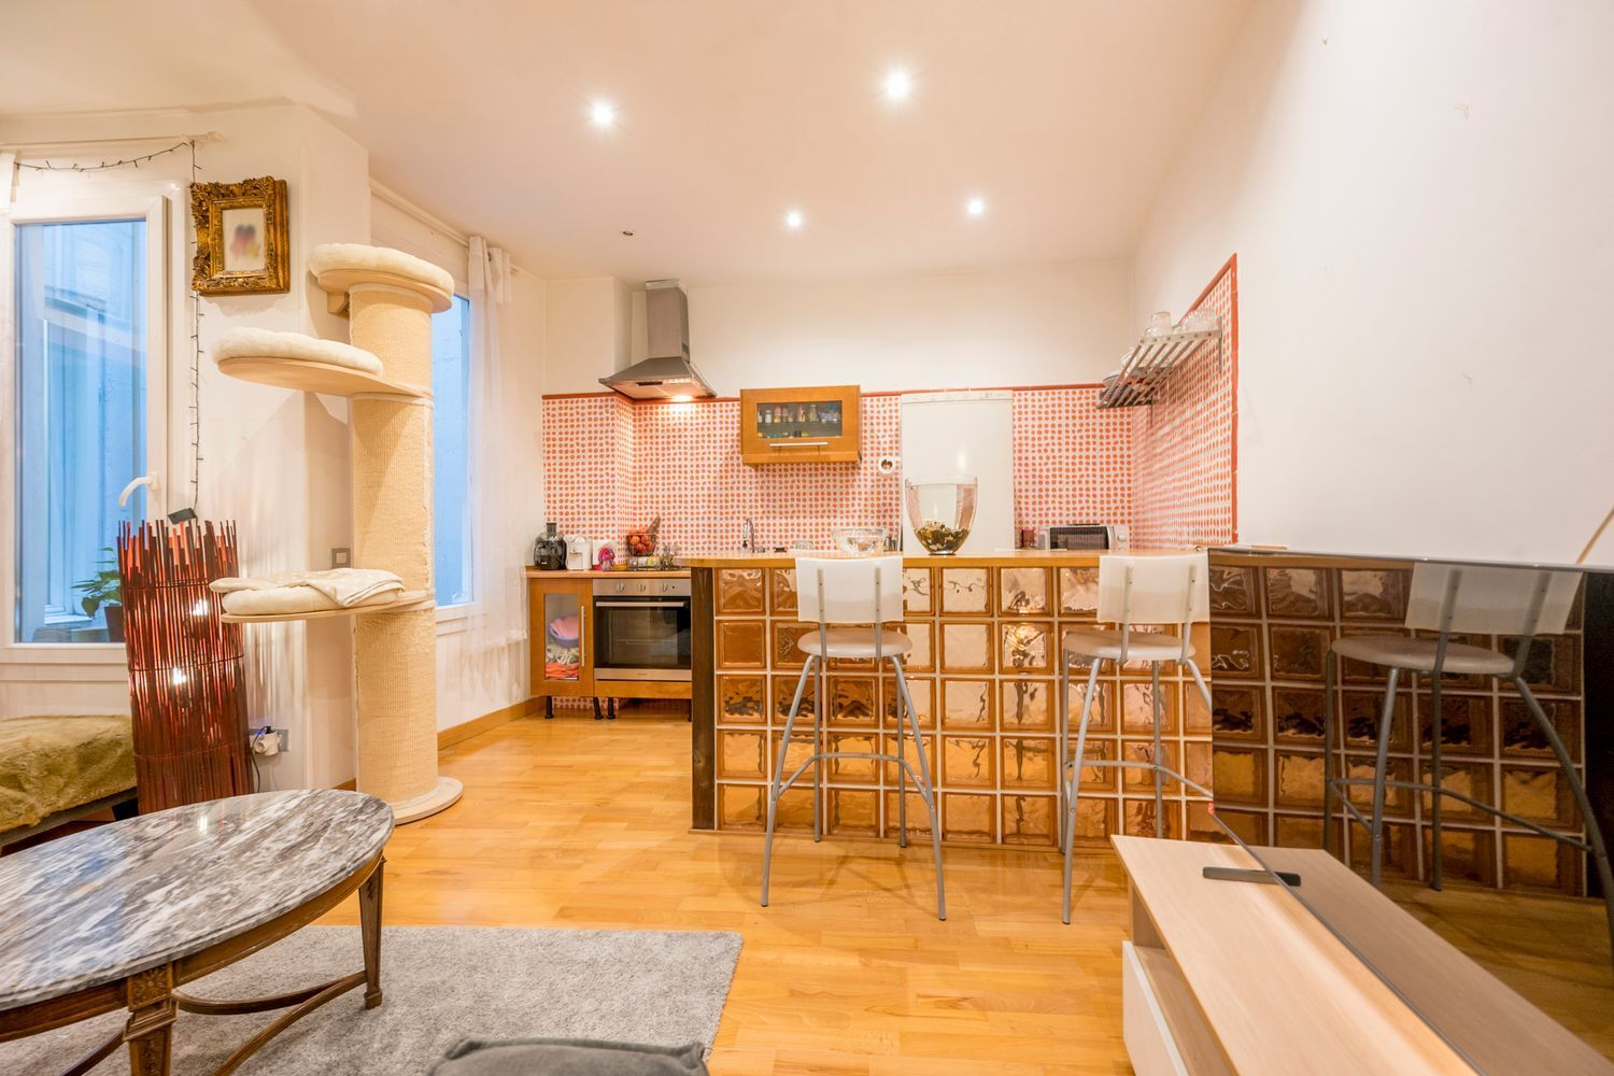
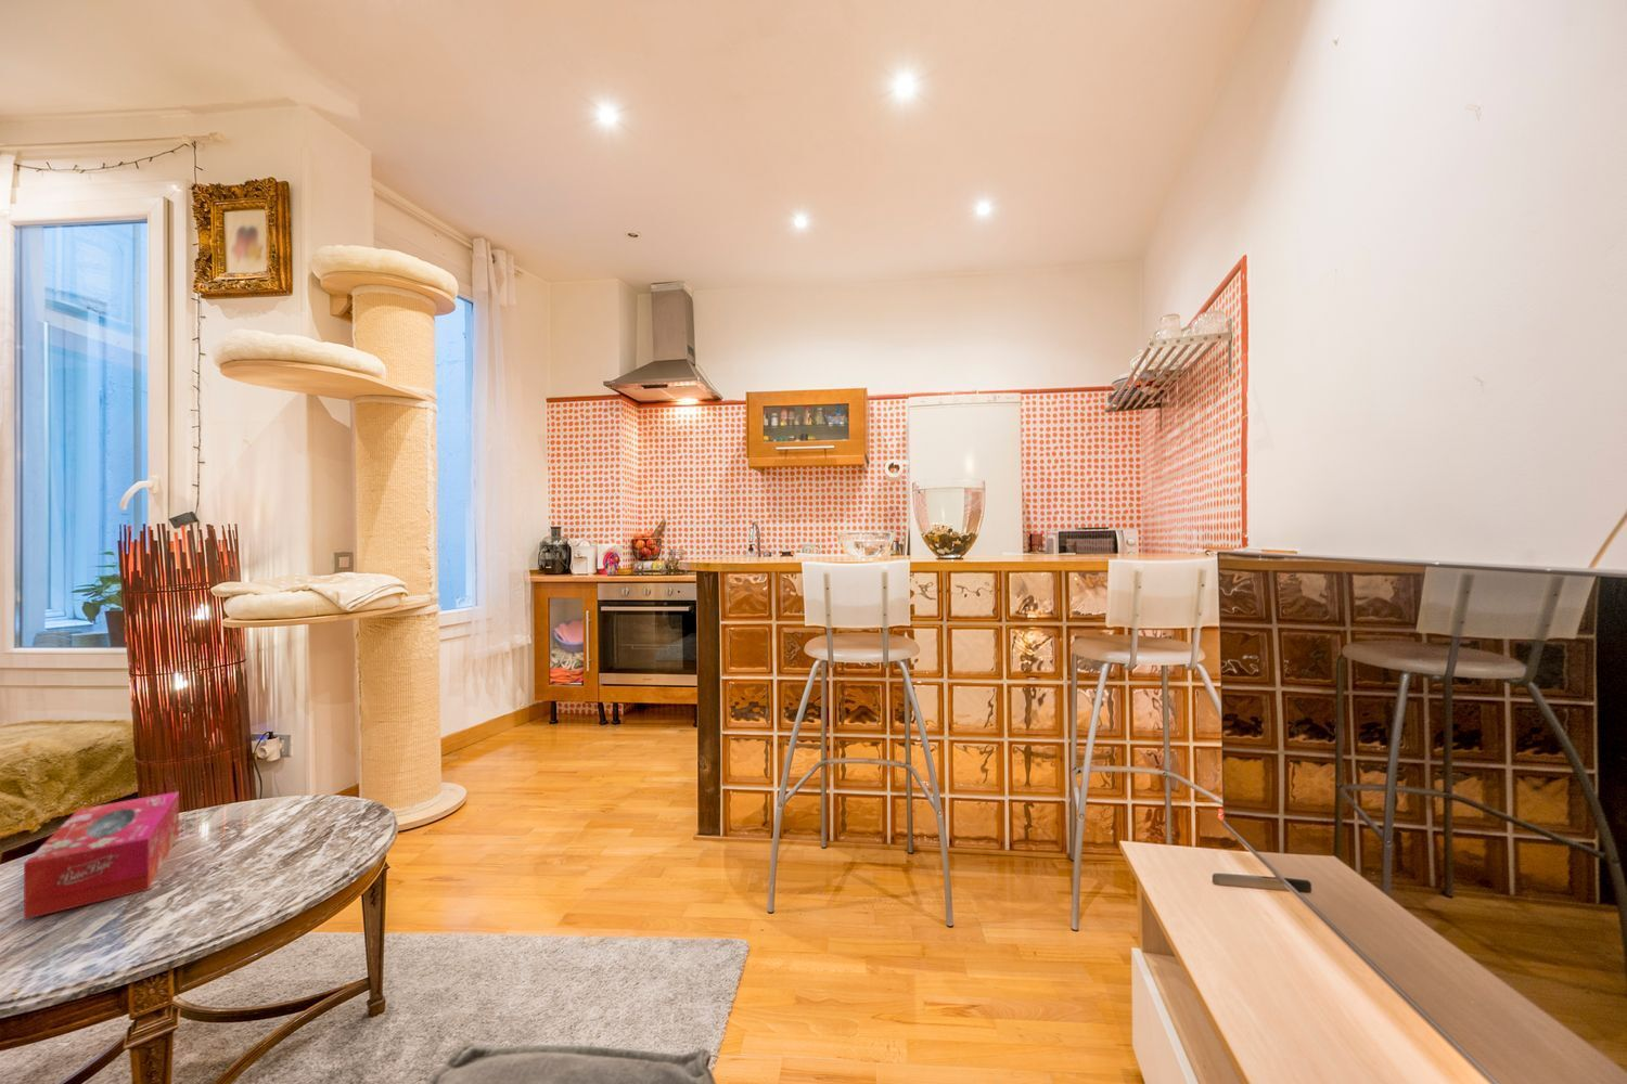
+ tissue box (110, 847)
